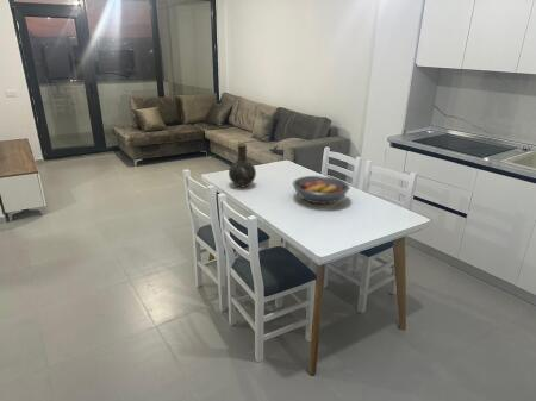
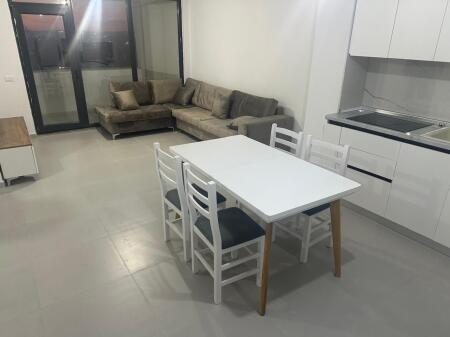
- fruit bowl (320, 189)
- vase (242, 164)
